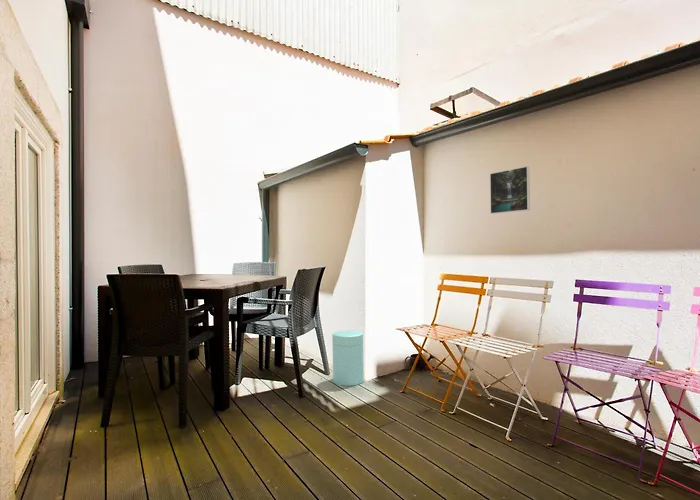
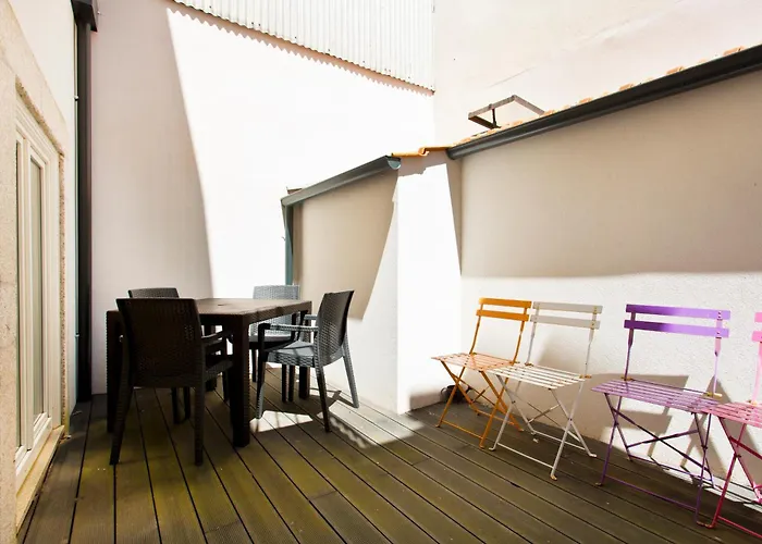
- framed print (509, 191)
- trash can (346, 356)
